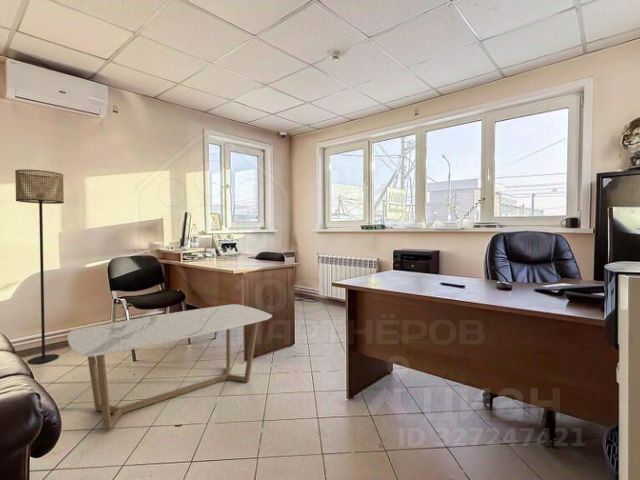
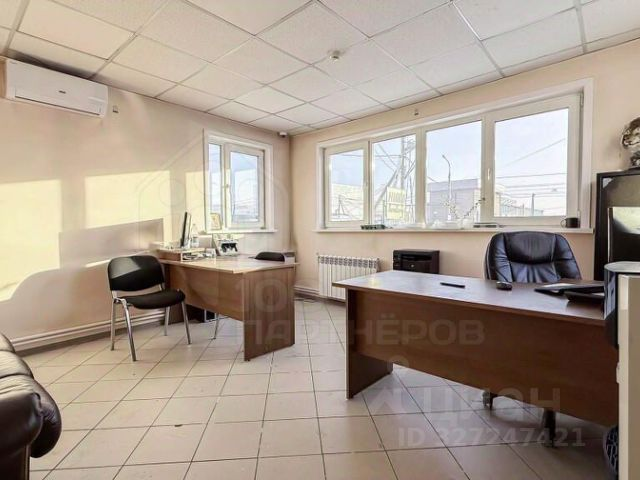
- coffee table (175, 340)
- floor lamp (41, 266)
